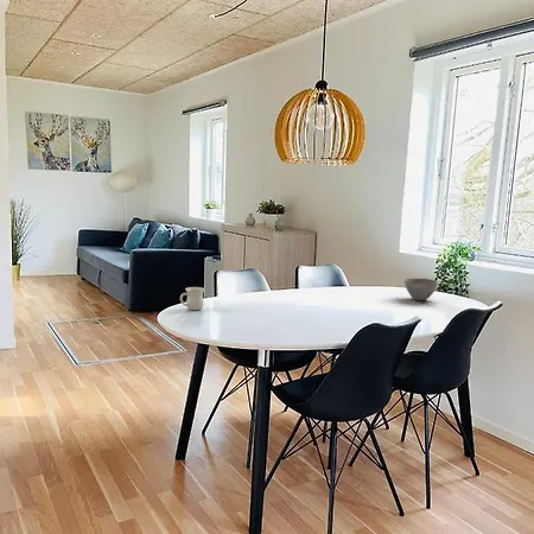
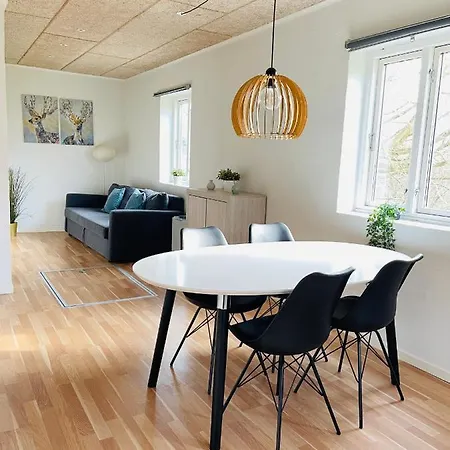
- mug (191, 299)
- bowl (420, 290)
